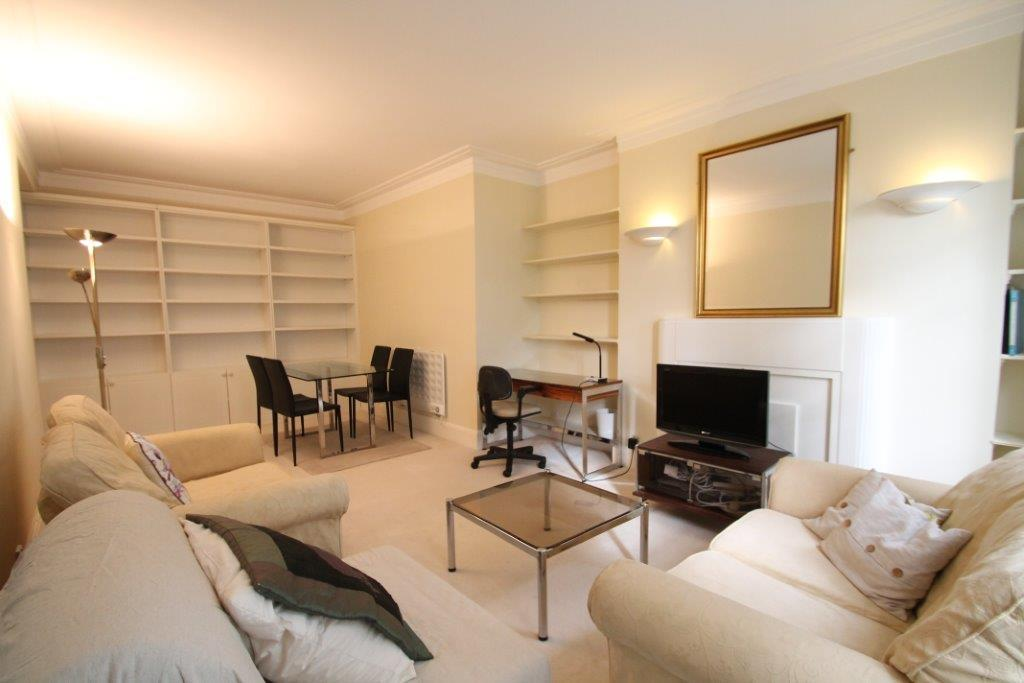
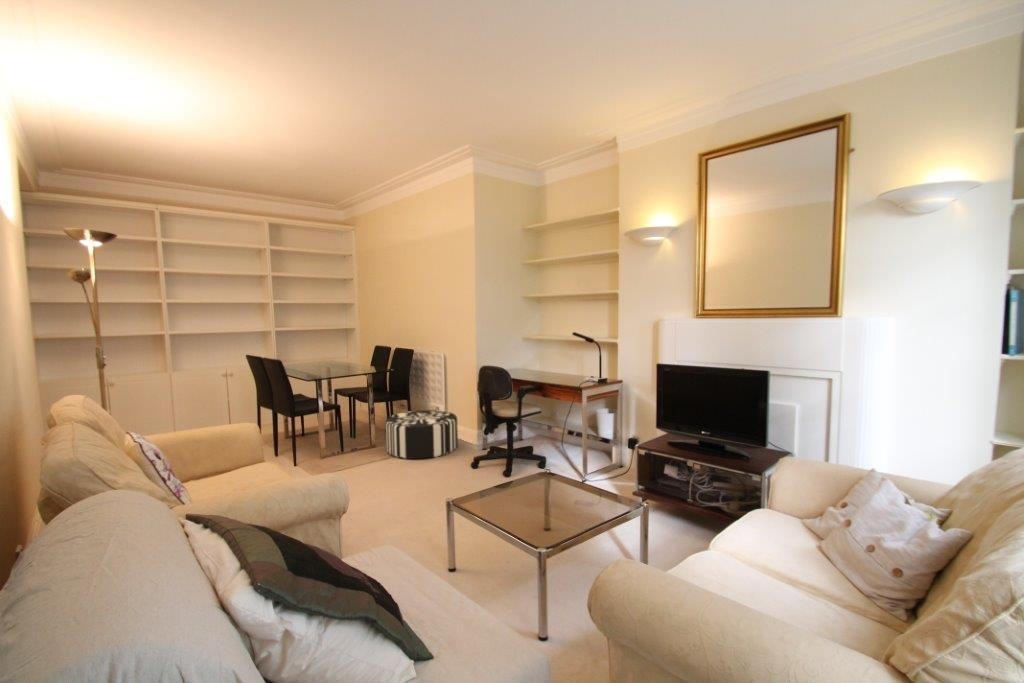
+ pouf (422, 433)
